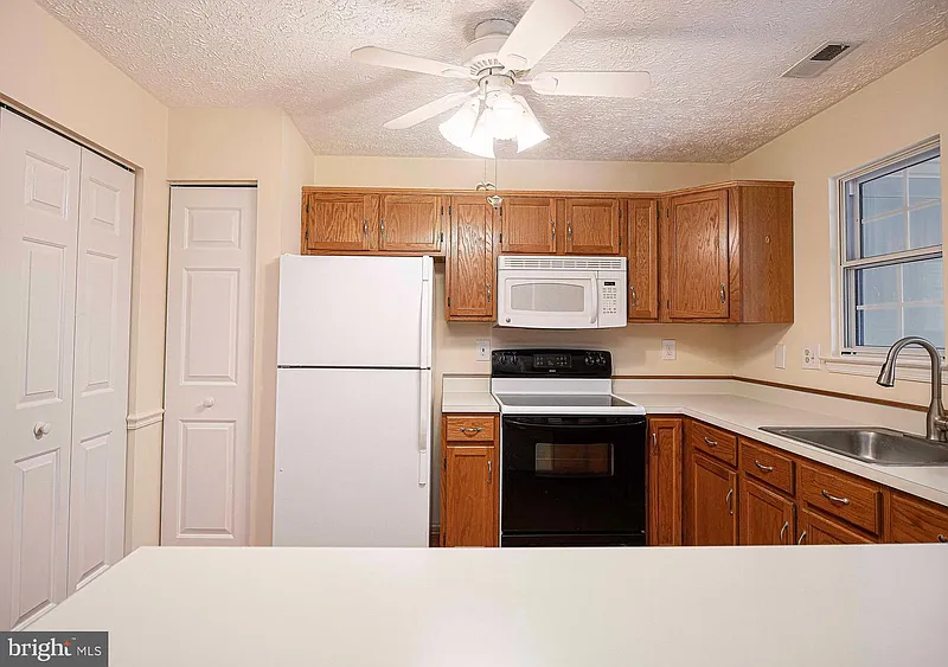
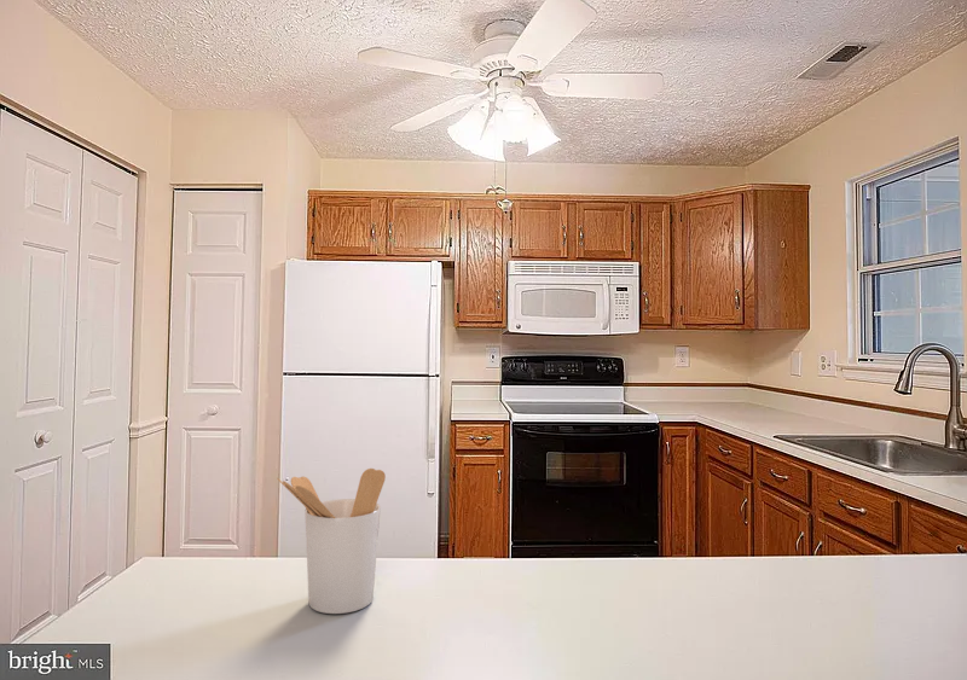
+ utensil holder (328, 536)
